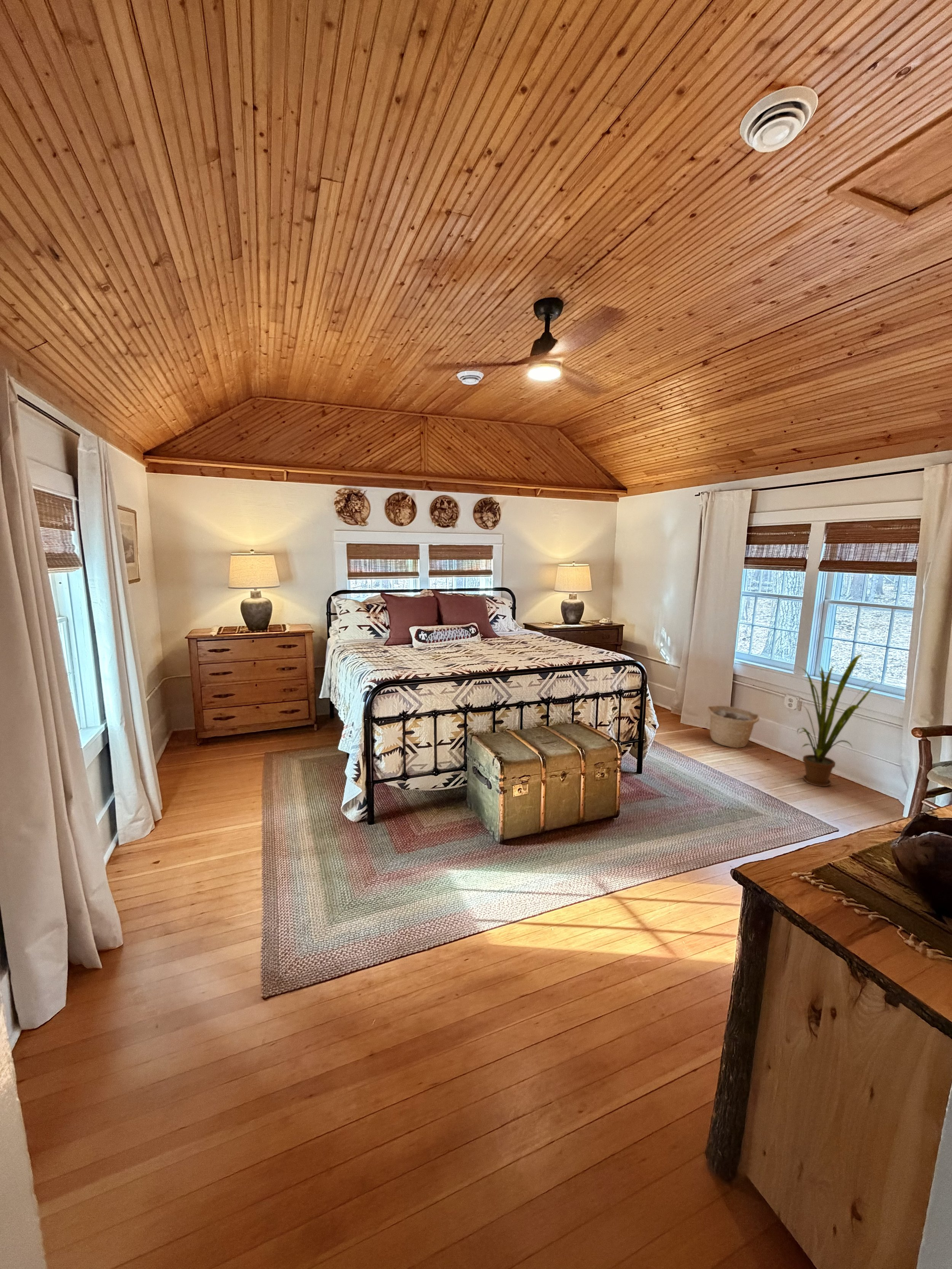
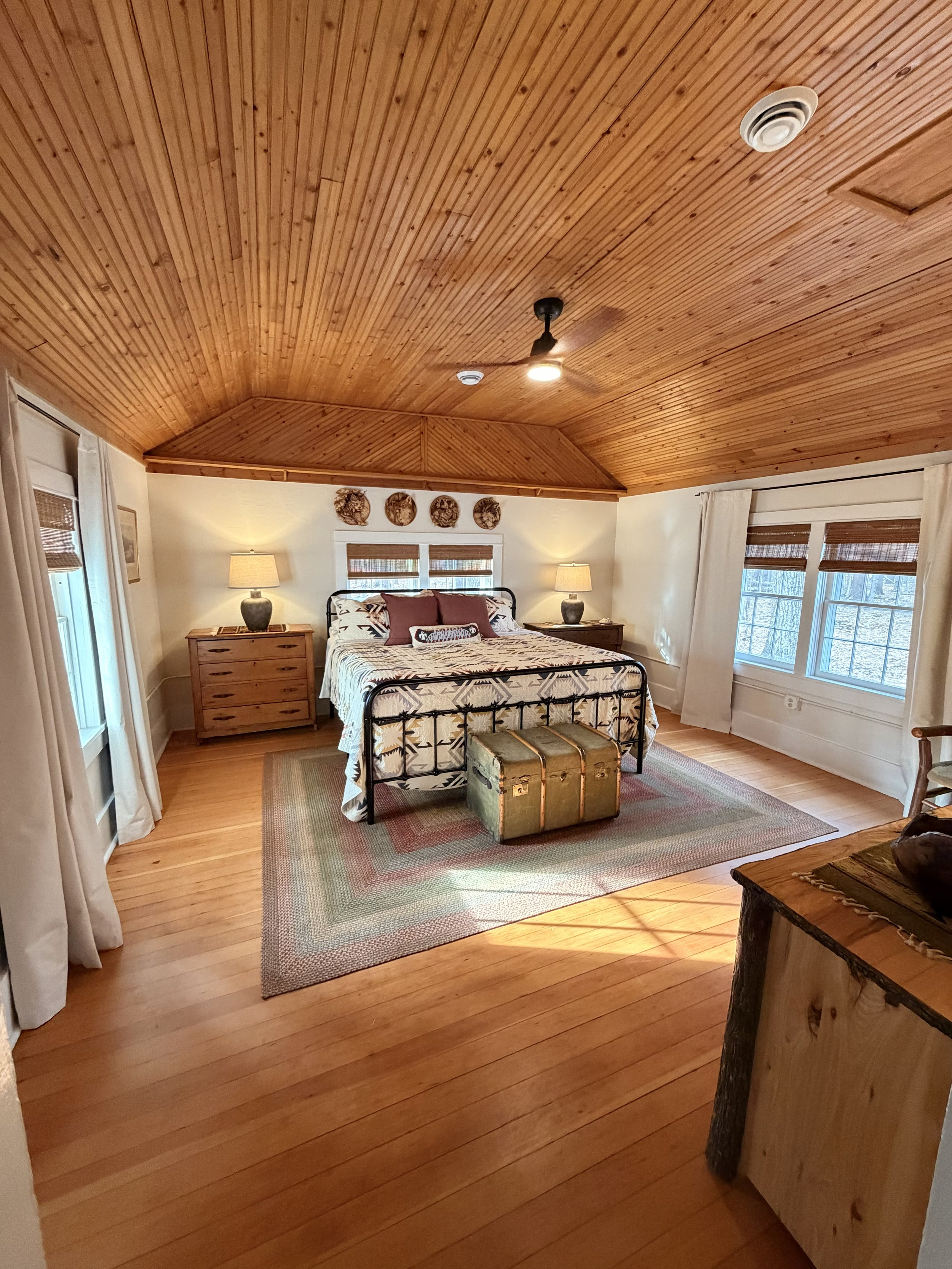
- house plant (825, 719)
- basket (732, 725)
